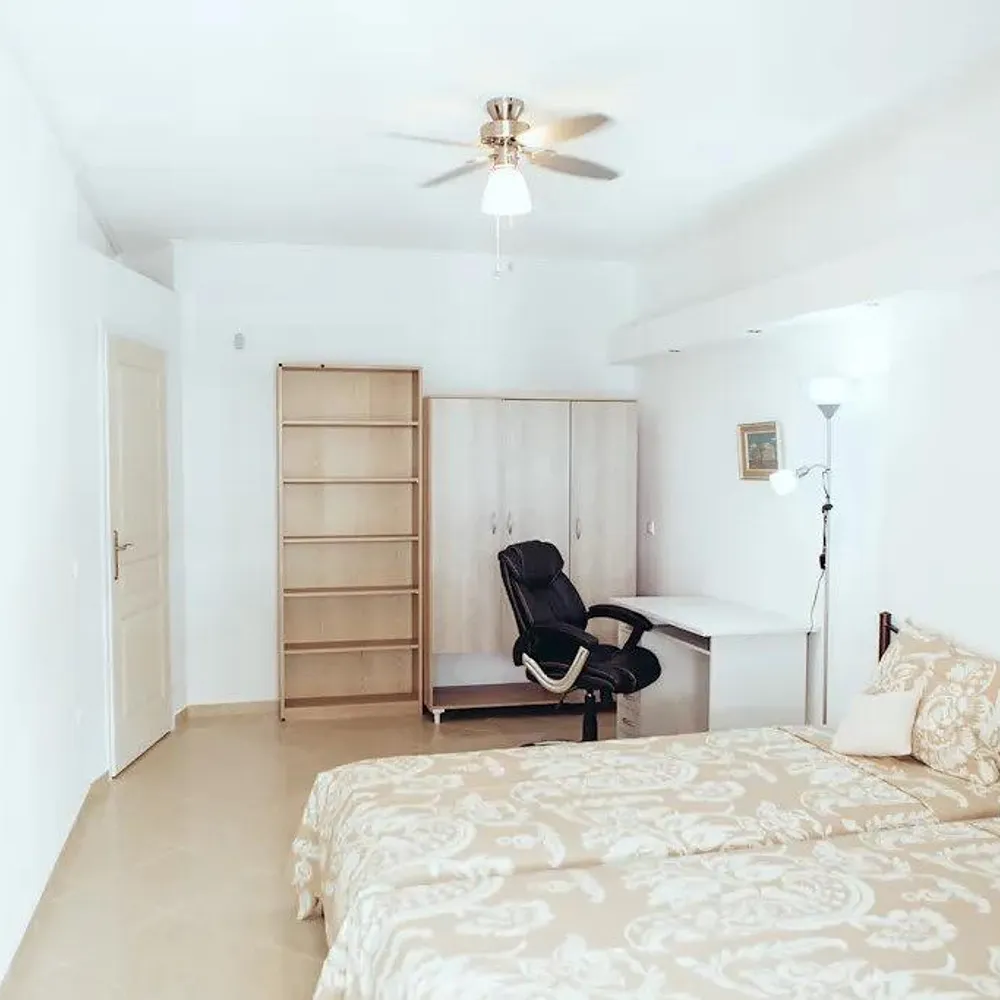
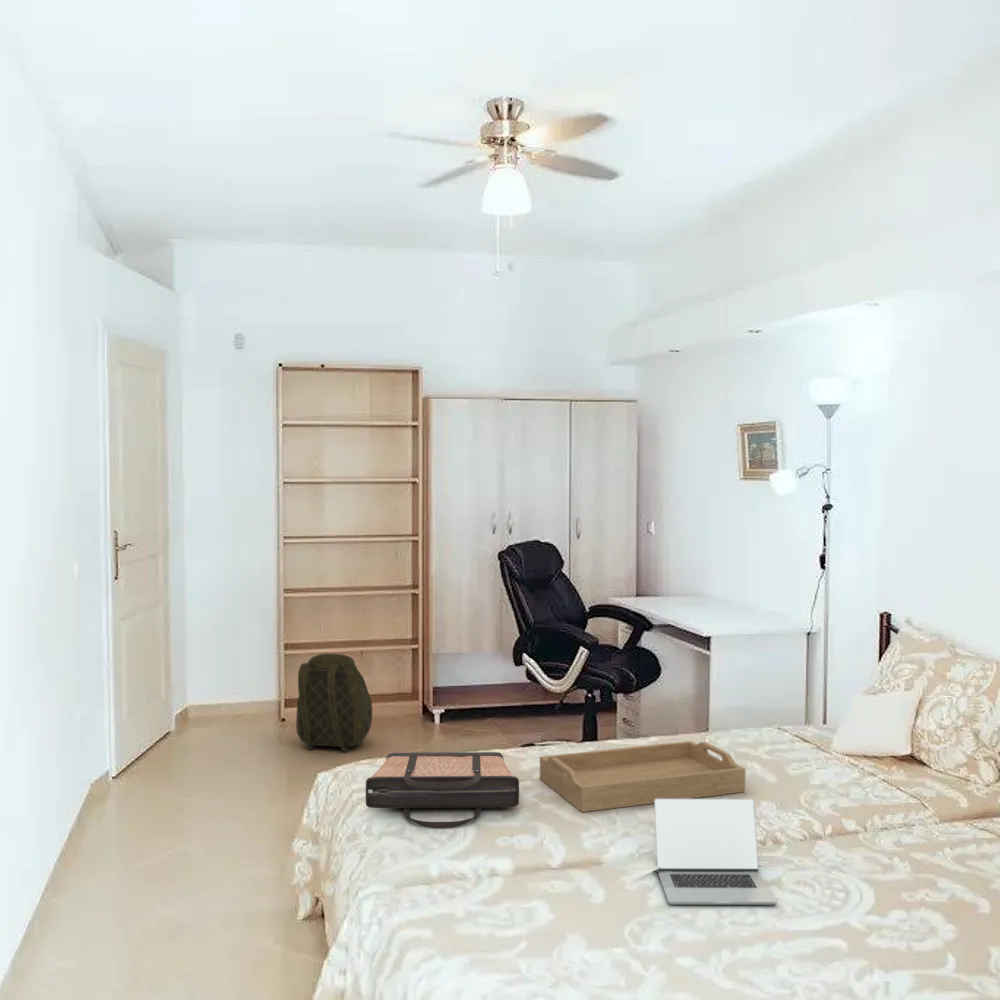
+ laptop (712, 849)
+ shopping bag (443, 780)
+ serving tray (640, 770)
+ backpack (330, 701)
